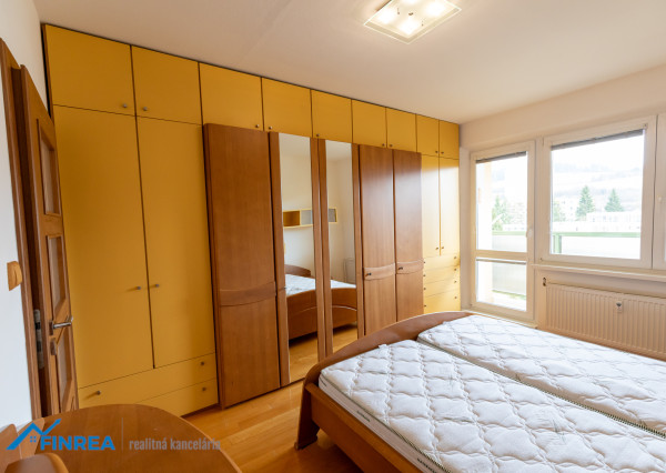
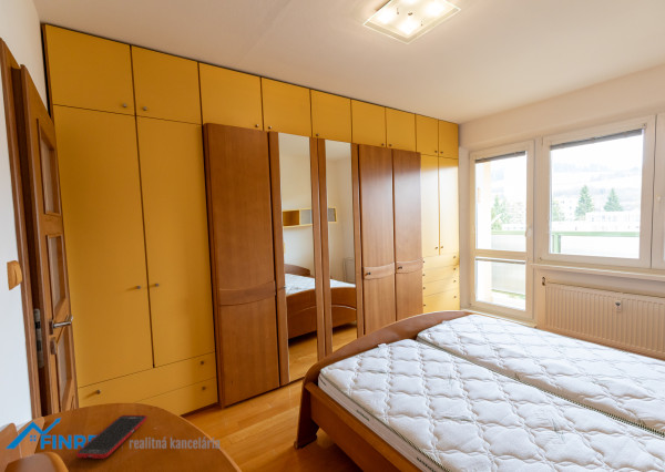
+ cell phone (114, 434)
